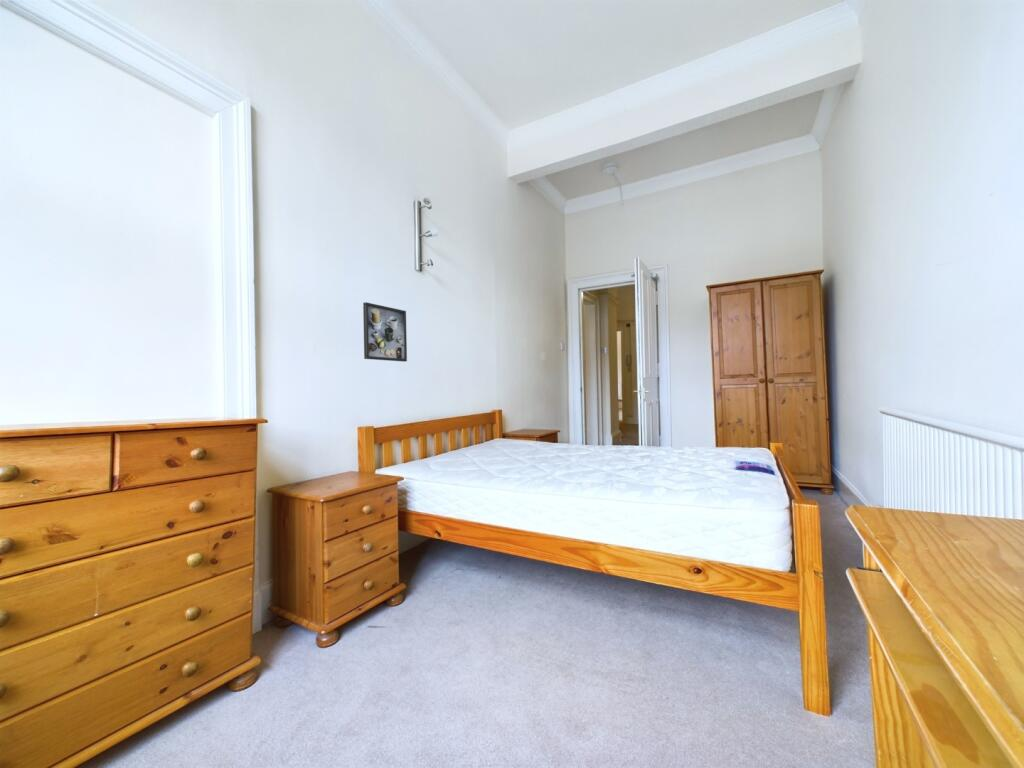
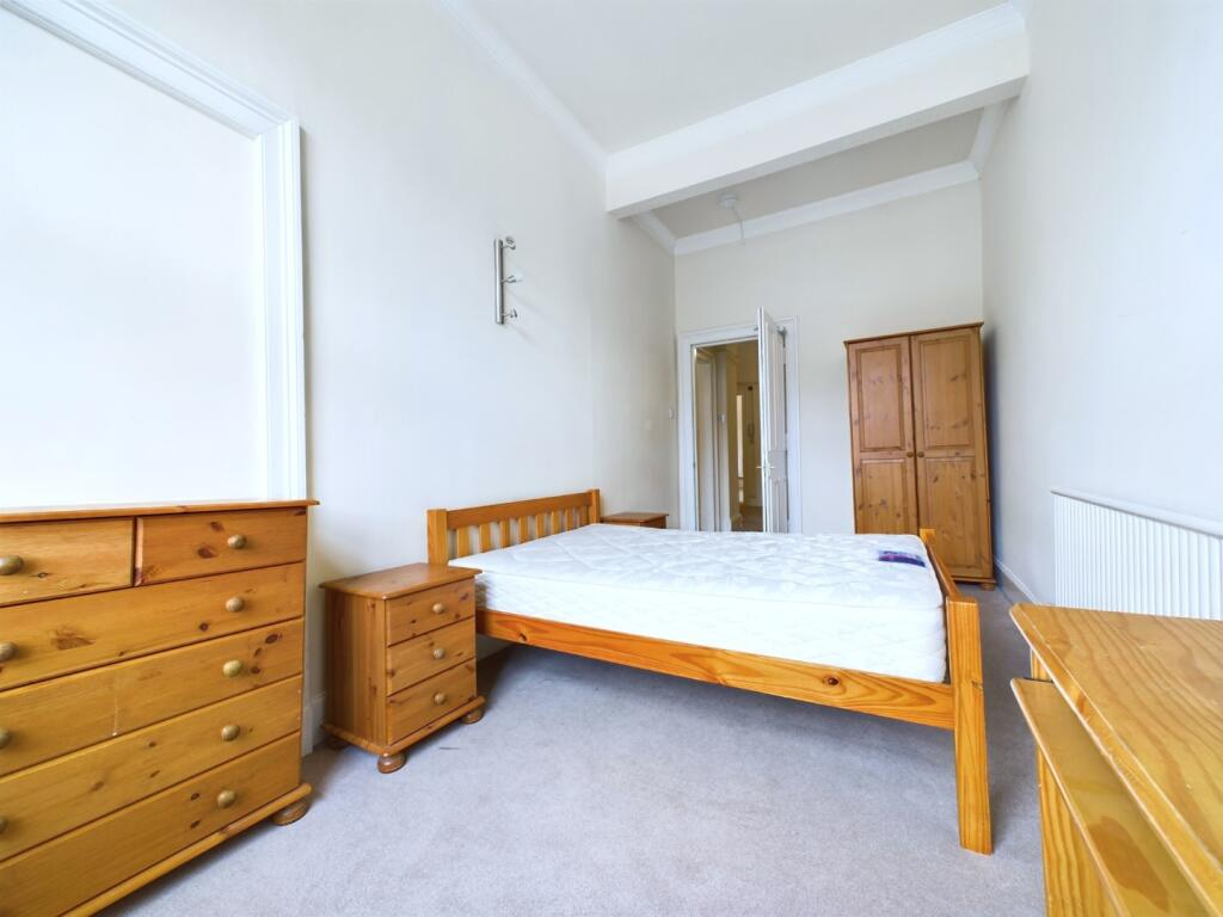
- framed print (386, 333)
